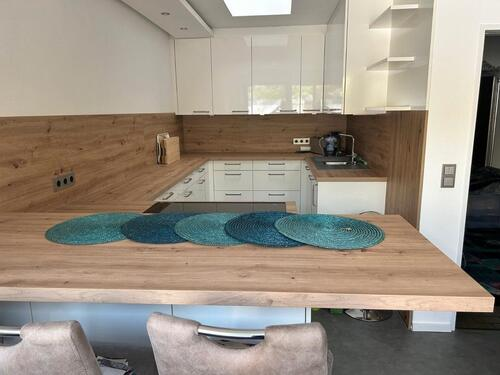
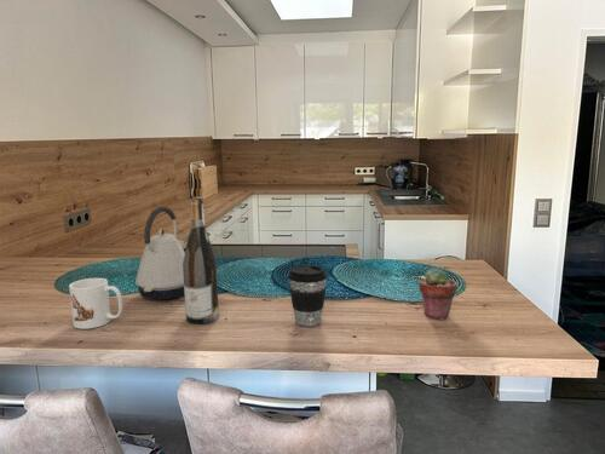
+ potted succulent (437, 291)
+ mug (97, 301)
+ coffee cup (307, 295)
+ kettle (165, 249)
+ wine bottle (198, 258)
